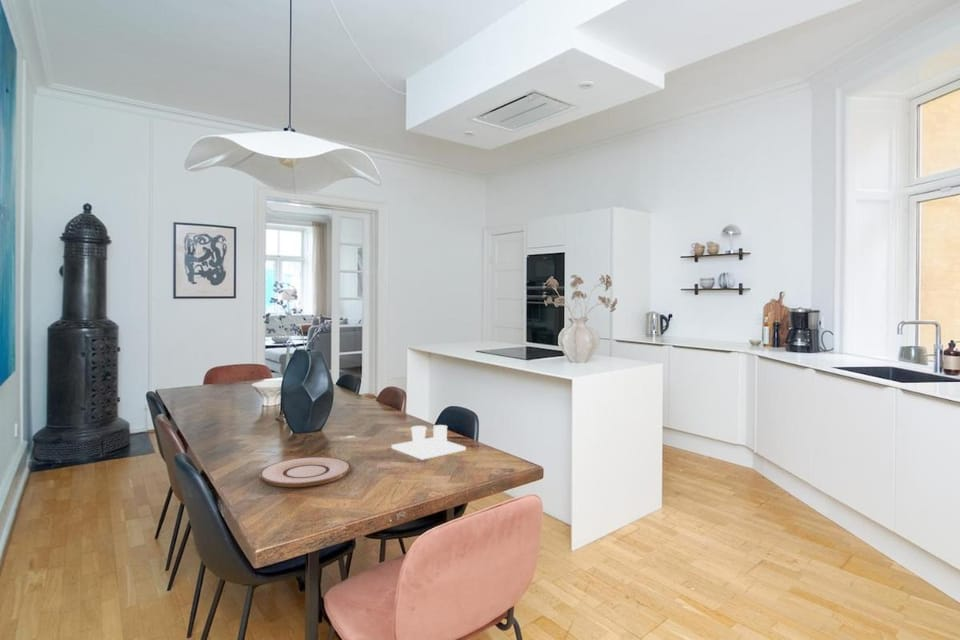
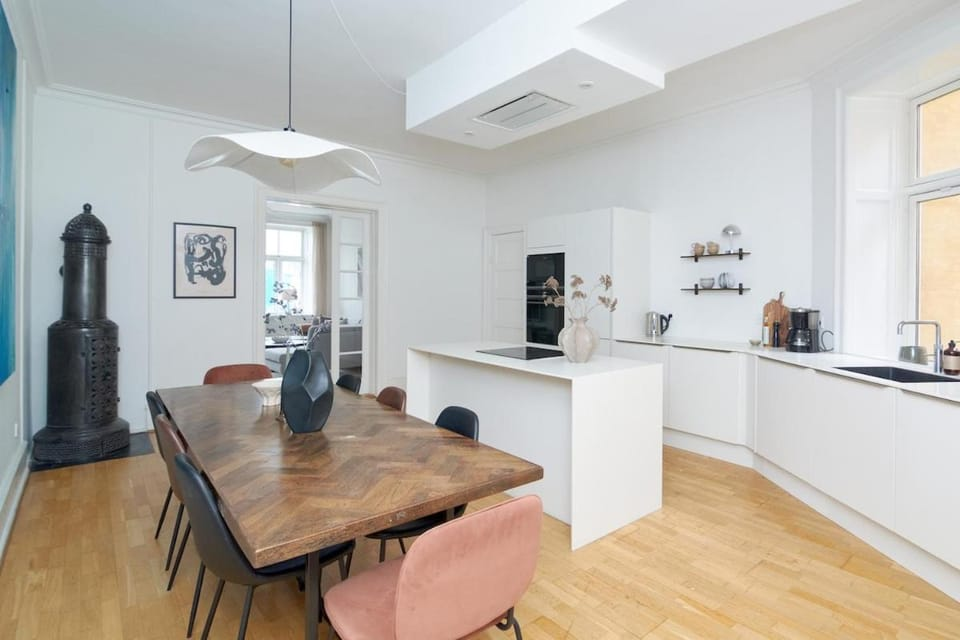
- plate (306, 471)
- salt and pepper shaker set (428, 438)
